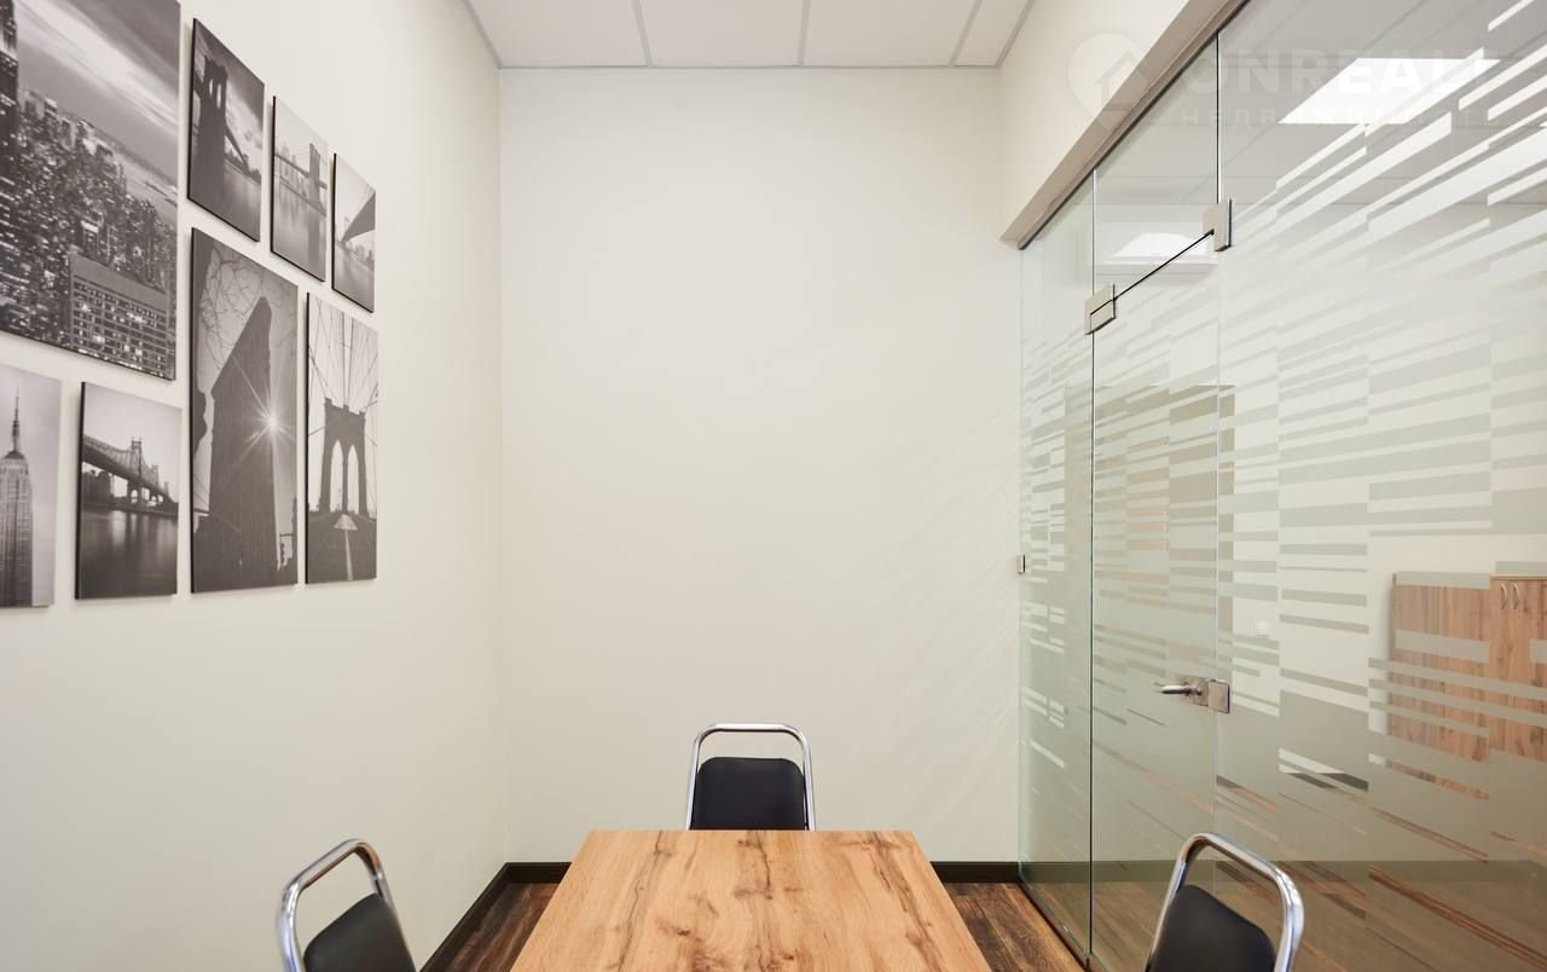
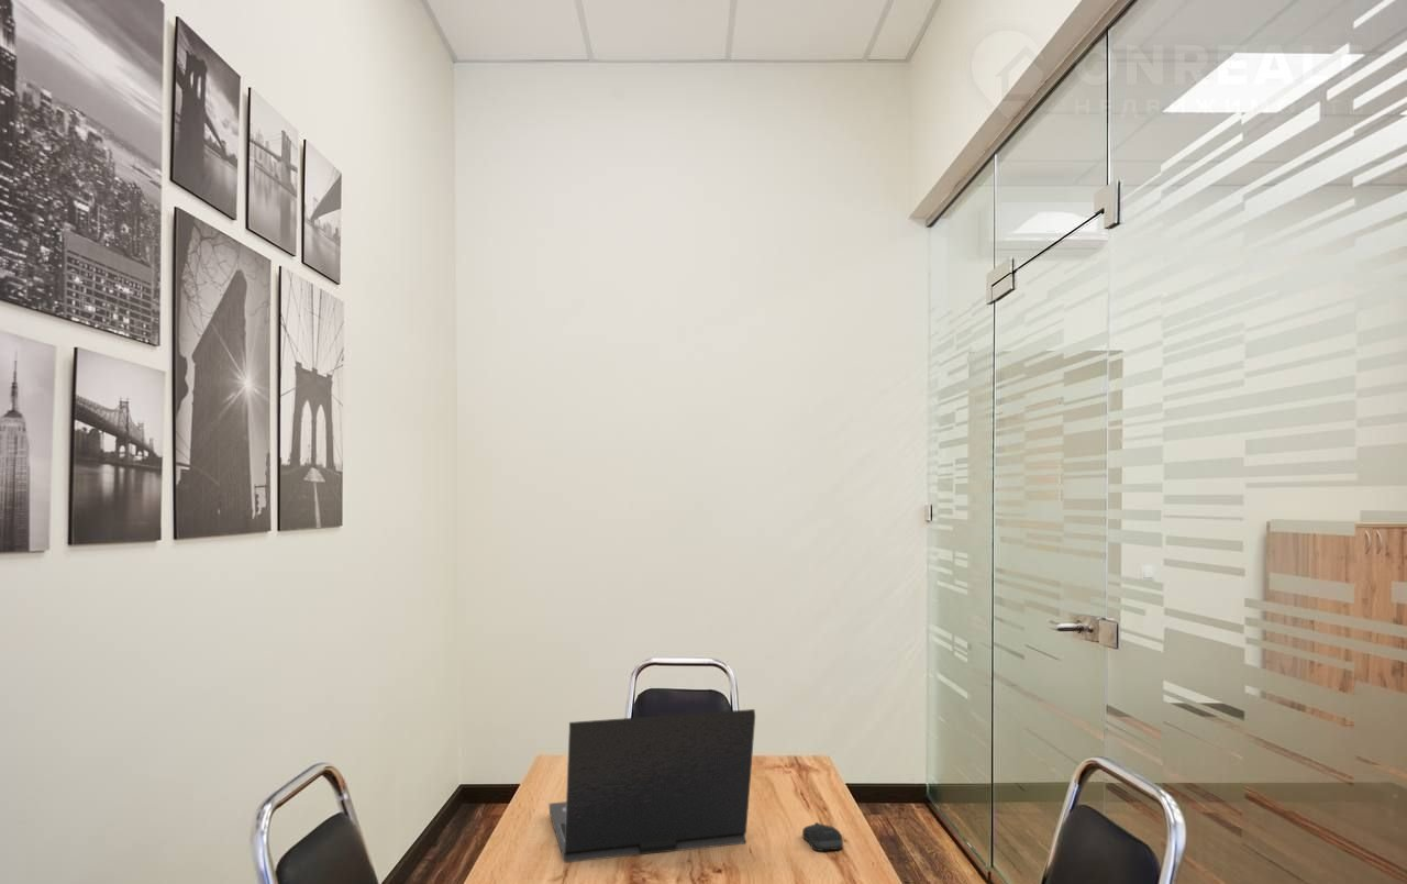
+ laptop (645, 763)
+ computer mouse (822, 833)
